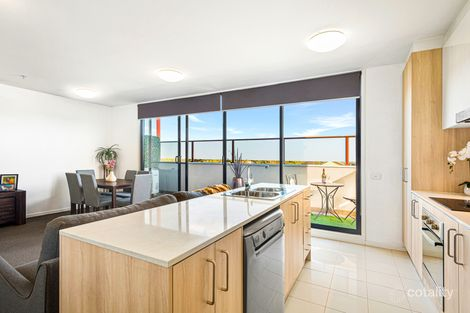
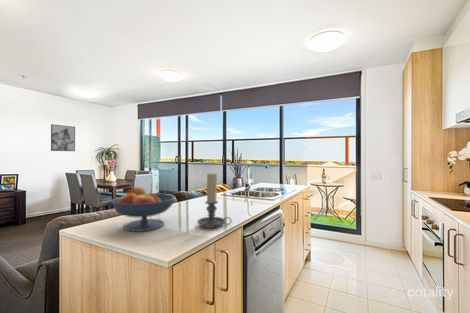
+ candle holder (214, 198)
+ wall art (63, 138)
+ fruit bowl (144, 207)
